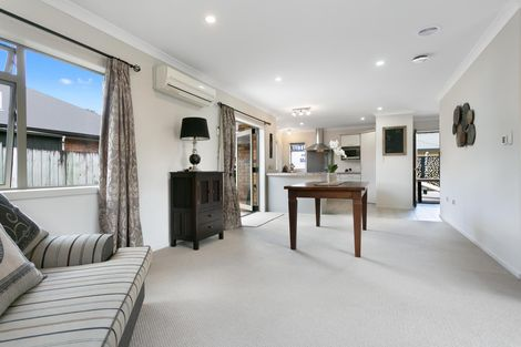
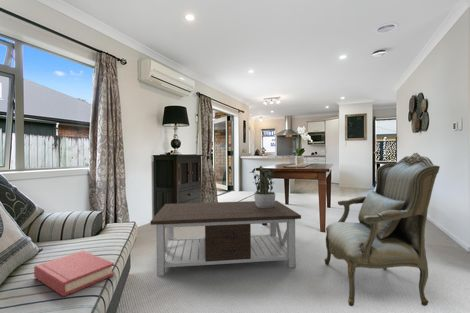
+ hardback book (74, 270)
+ armchair (372, 218)
+ coffee table (225, 232)
+ potted plant (263, 185)
